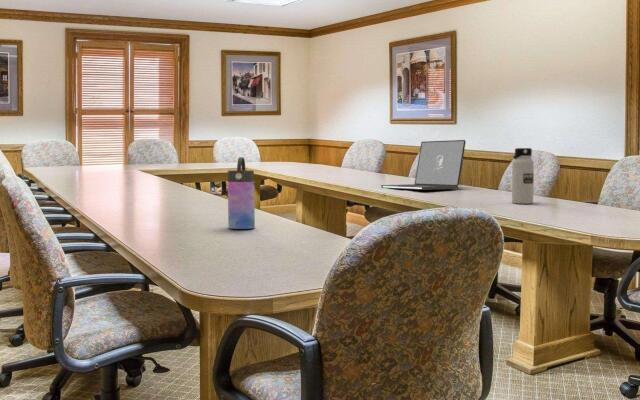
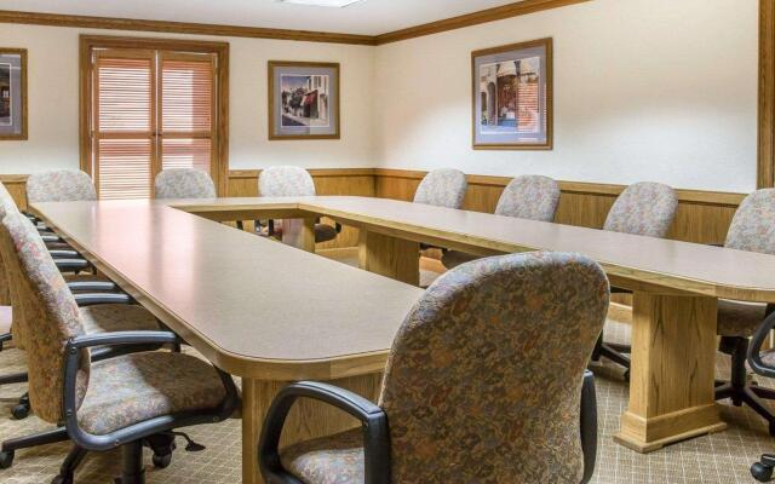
- water bottle (241, 192)
- water bottle (522, 175)
- laptop (422, 164)
